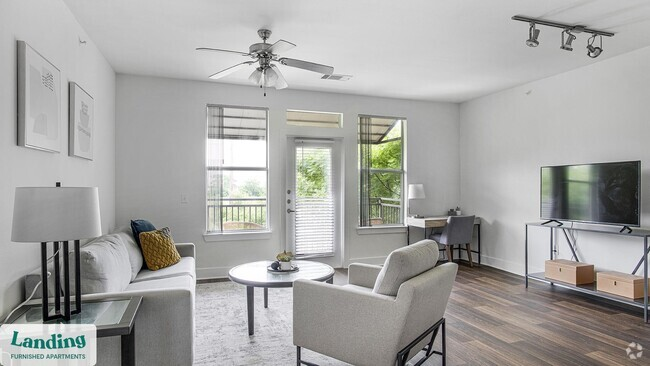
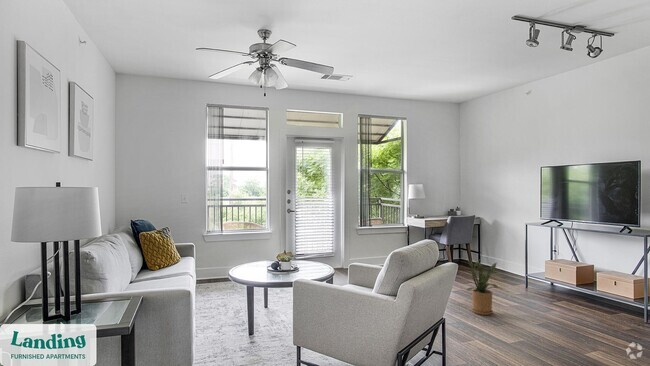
+ house plant (485, 285)
